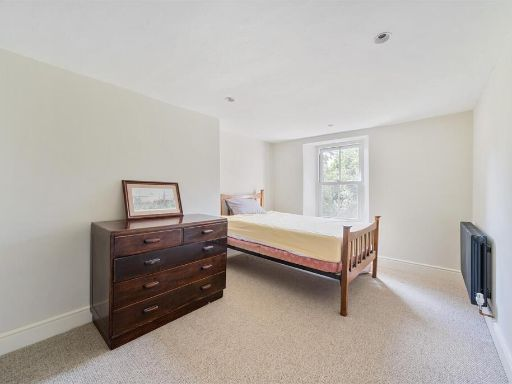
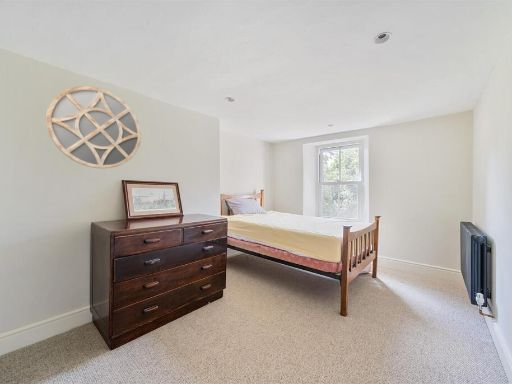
+ home mirror (99, 128)
